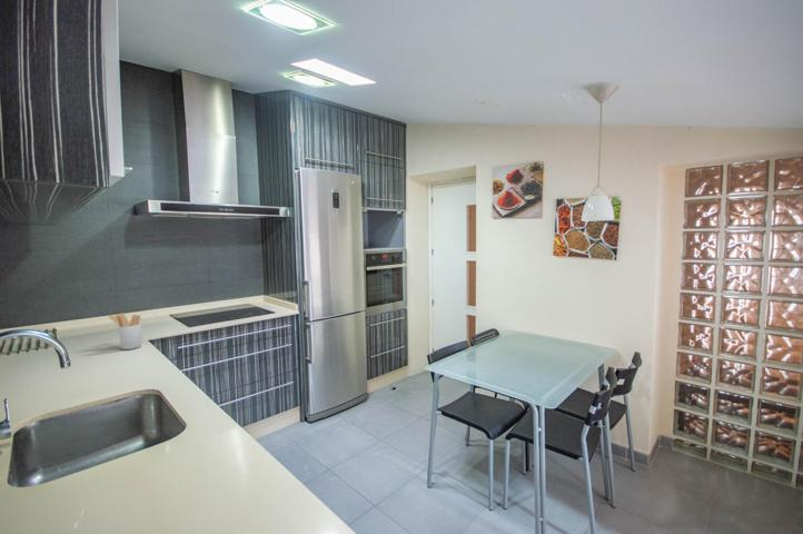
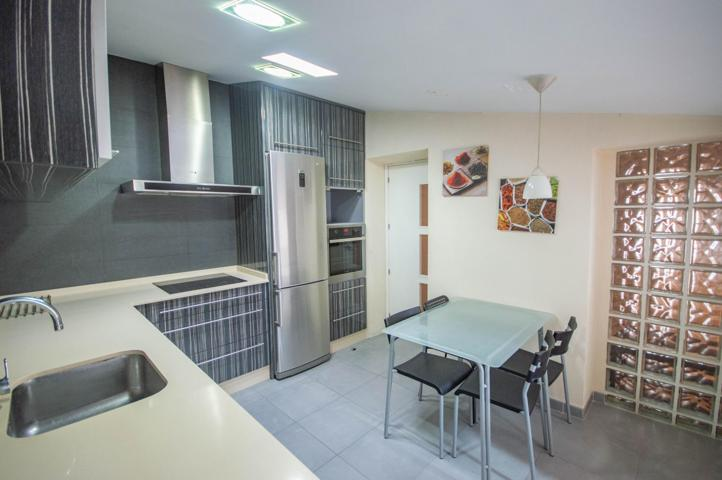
- utensil holder (126, 329)
